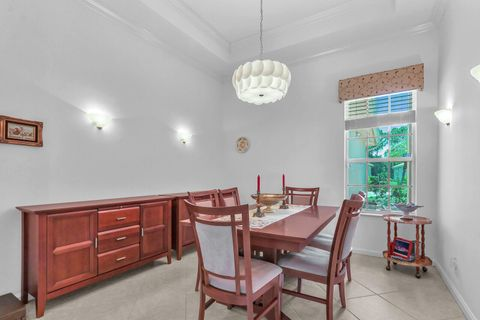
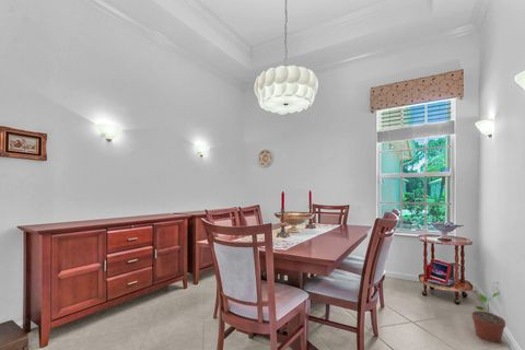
+ potted plant (488, 314)
